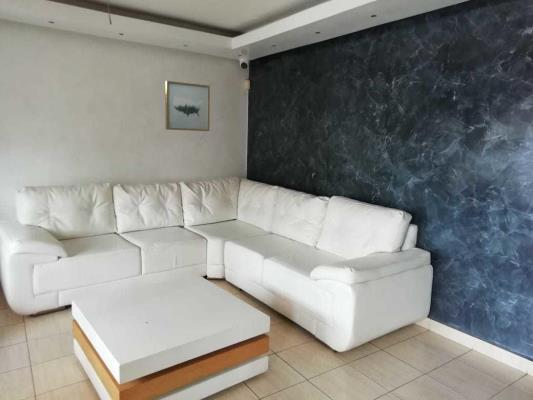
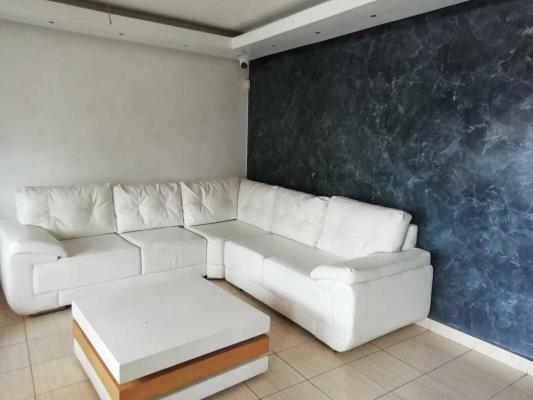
- wall art (188, 107)
